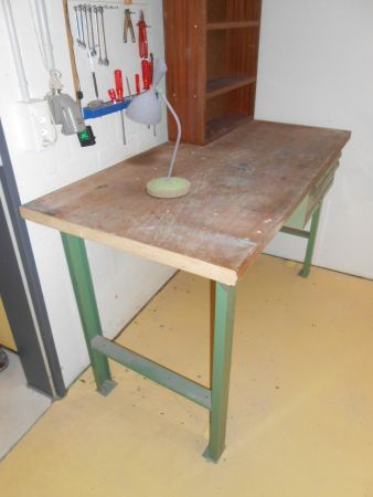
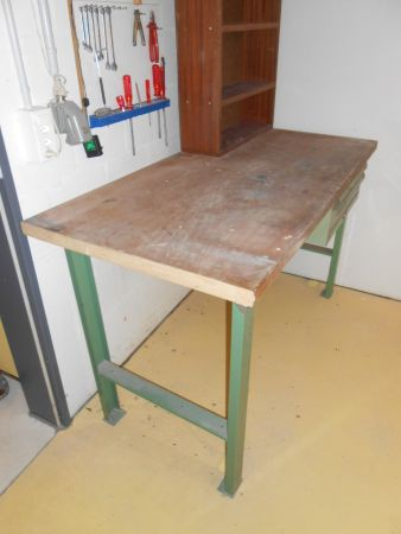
- desk lamp (156, 124)
